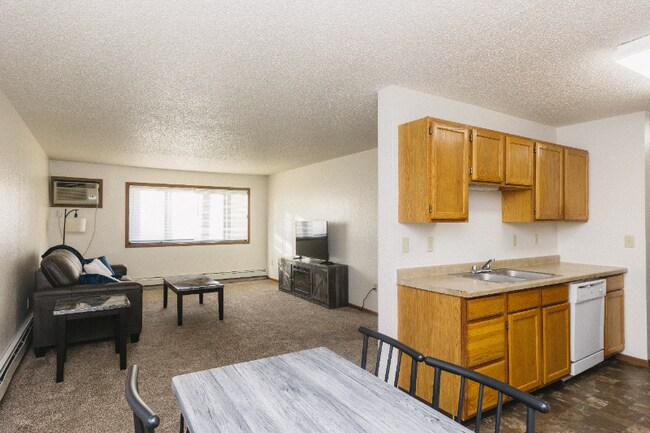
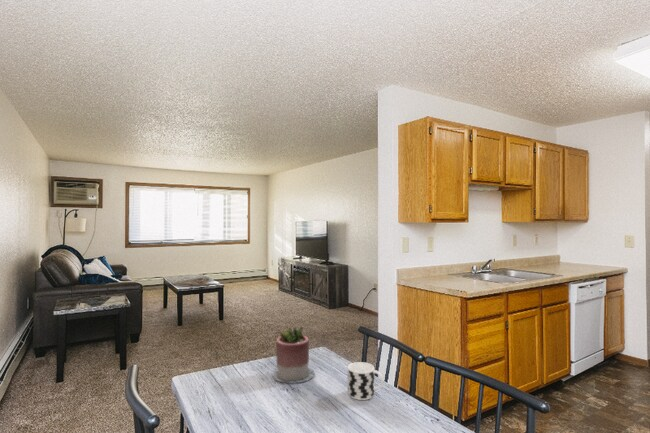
+ cup (365, 381)
+ succulent planter (293, 351)
